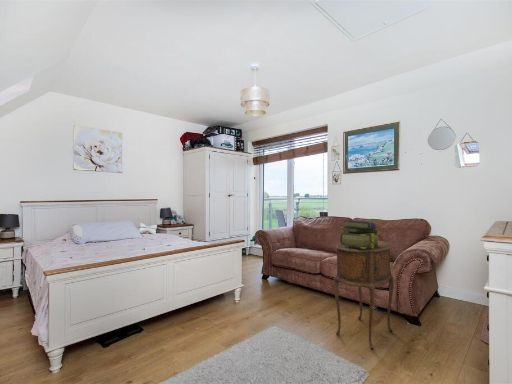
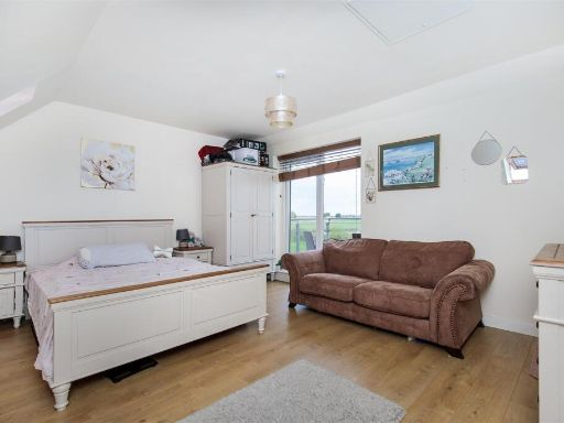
- stack of books (359, 232)
- side table (367, 287)
